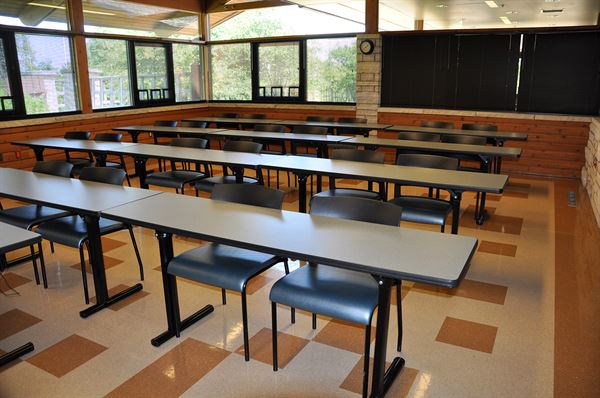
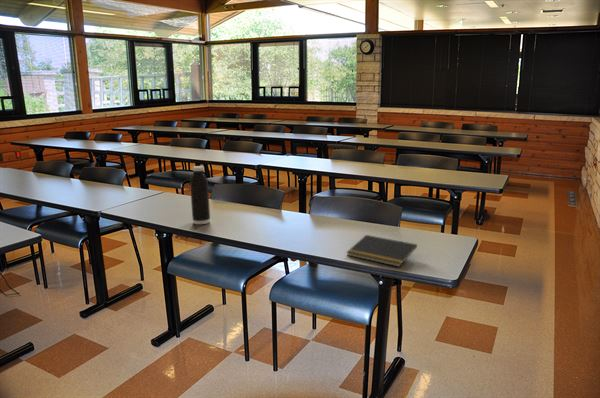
+ notepad (381, 249)
+ water bottle (199, 194)
